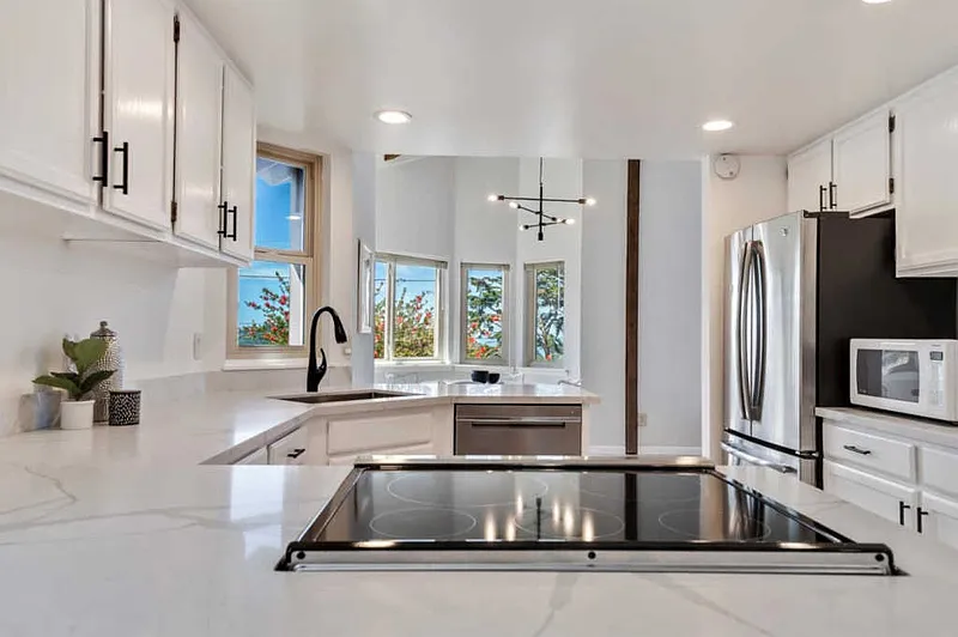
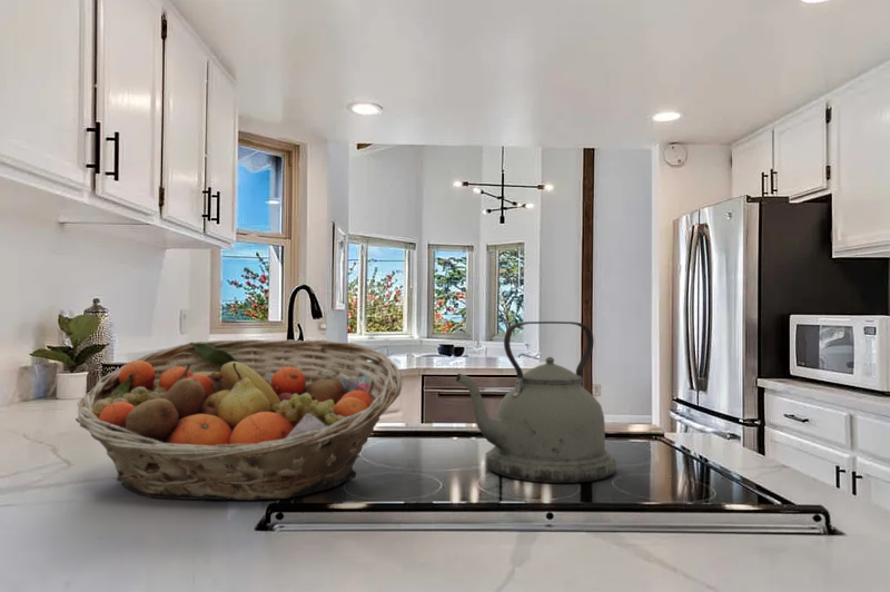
+ fruit basket (246, 408)
+ kettle (544, 395)
